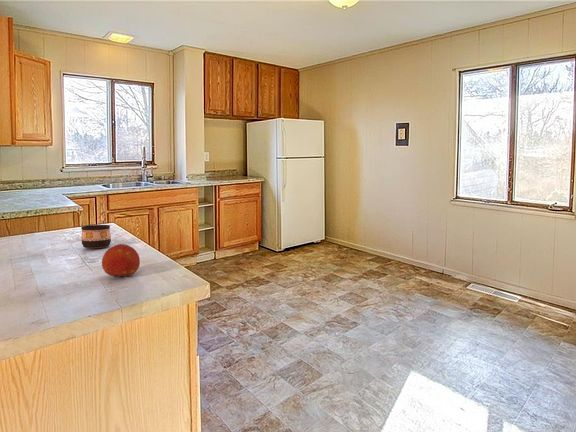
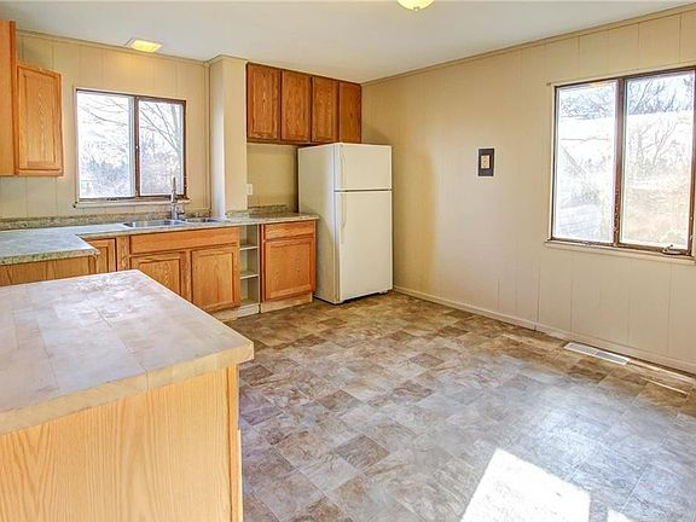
- cup (97, 236)
- fruit (120, 260)
